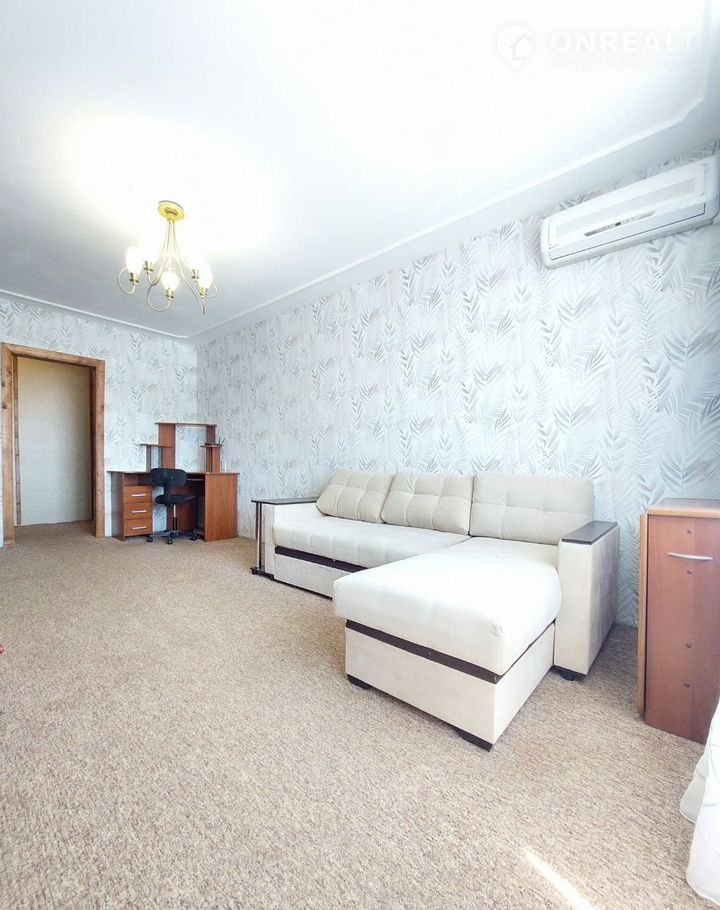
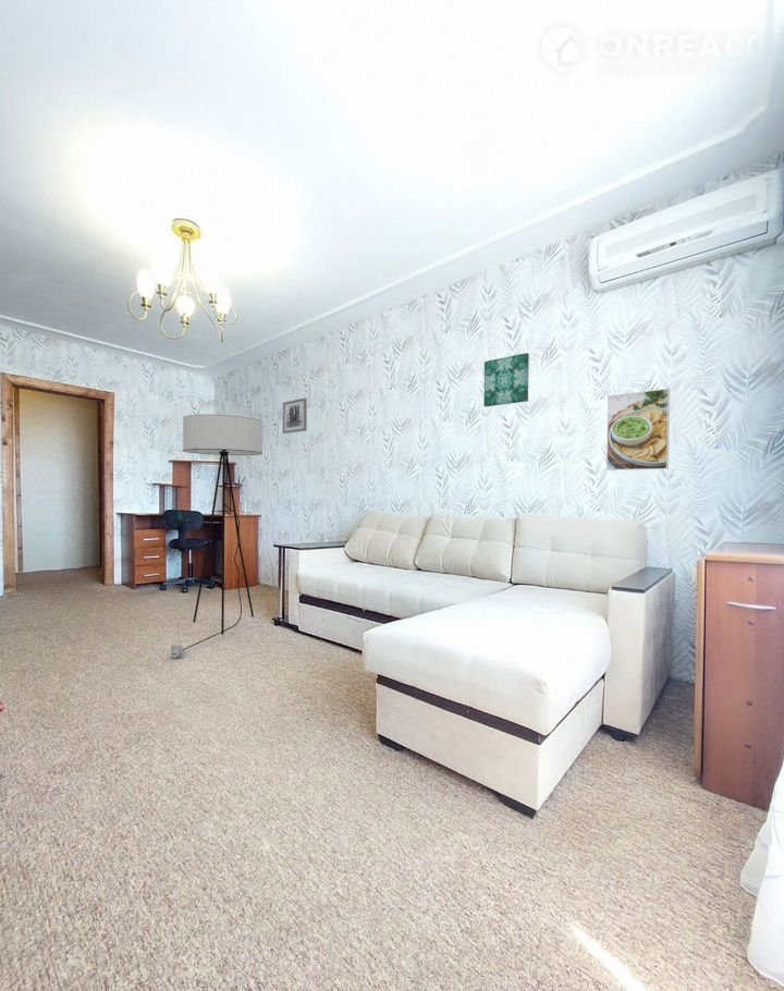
+ wall art (505, 380)
+ floor lamp (210, 526)
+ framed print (637, 430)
+ wall art (294, 416)
